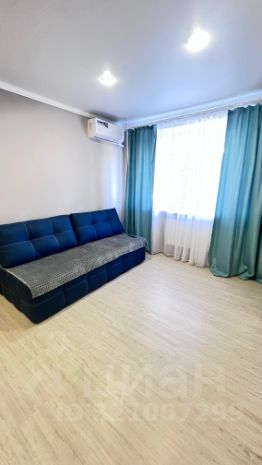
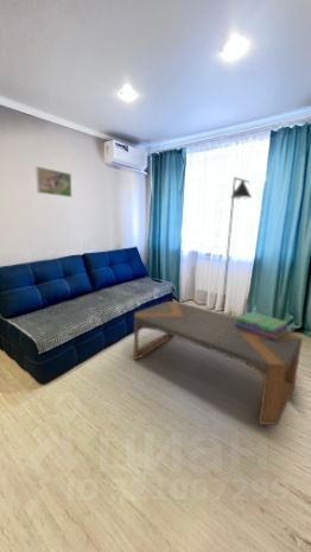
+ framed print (55, 183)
+ stack of books (261, 324)
+ coffee table (208, 347)
+ floor lamp (228, 254)
